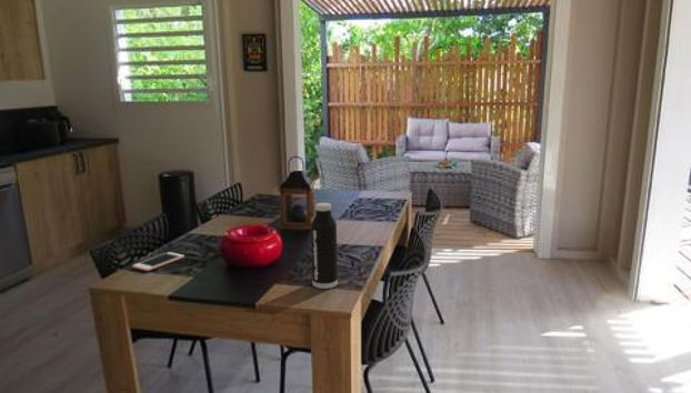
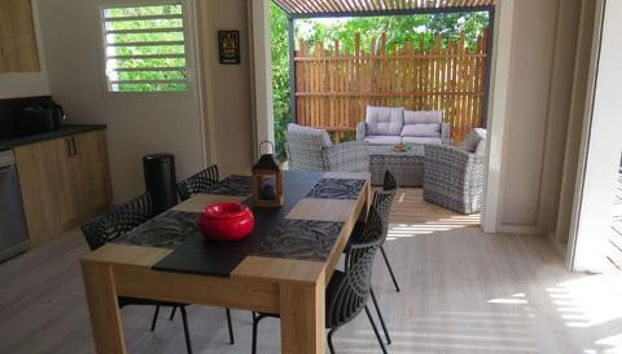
- cell phone (159, 261)
- water bottle (323, 244)
